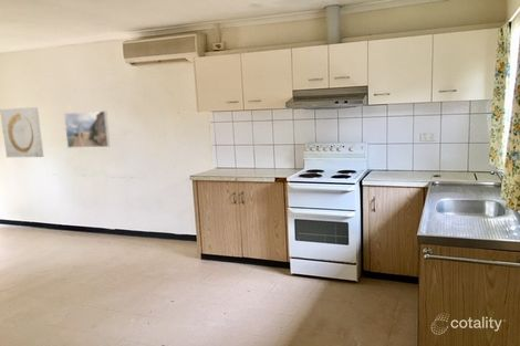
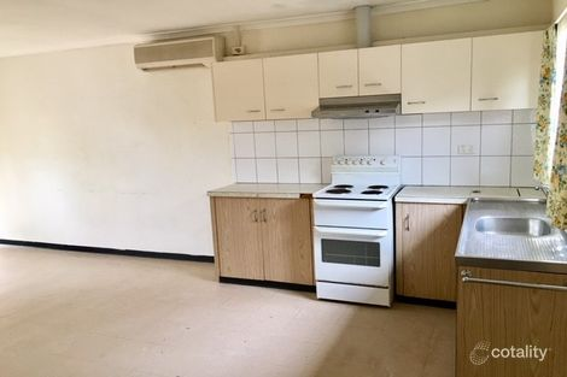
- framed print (86, 129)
- wall art (21, 133)
